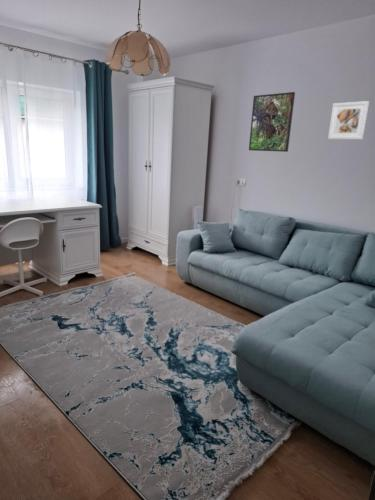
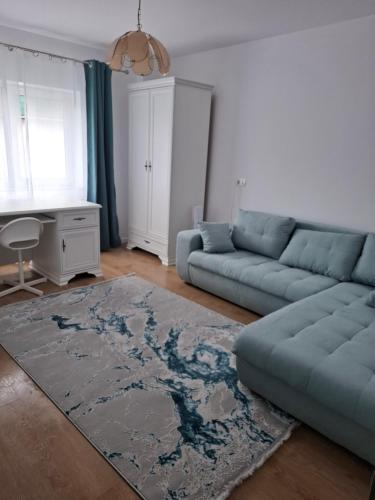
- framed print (270, 123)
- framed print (347, 121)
